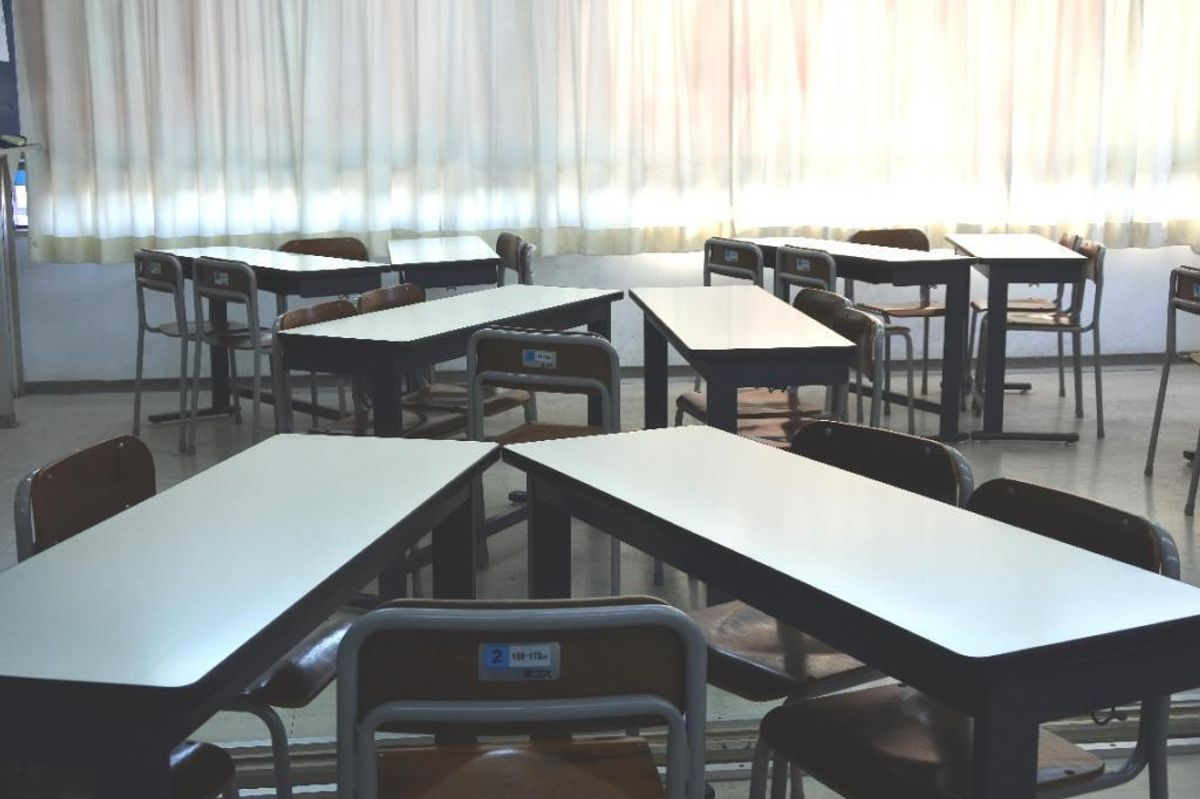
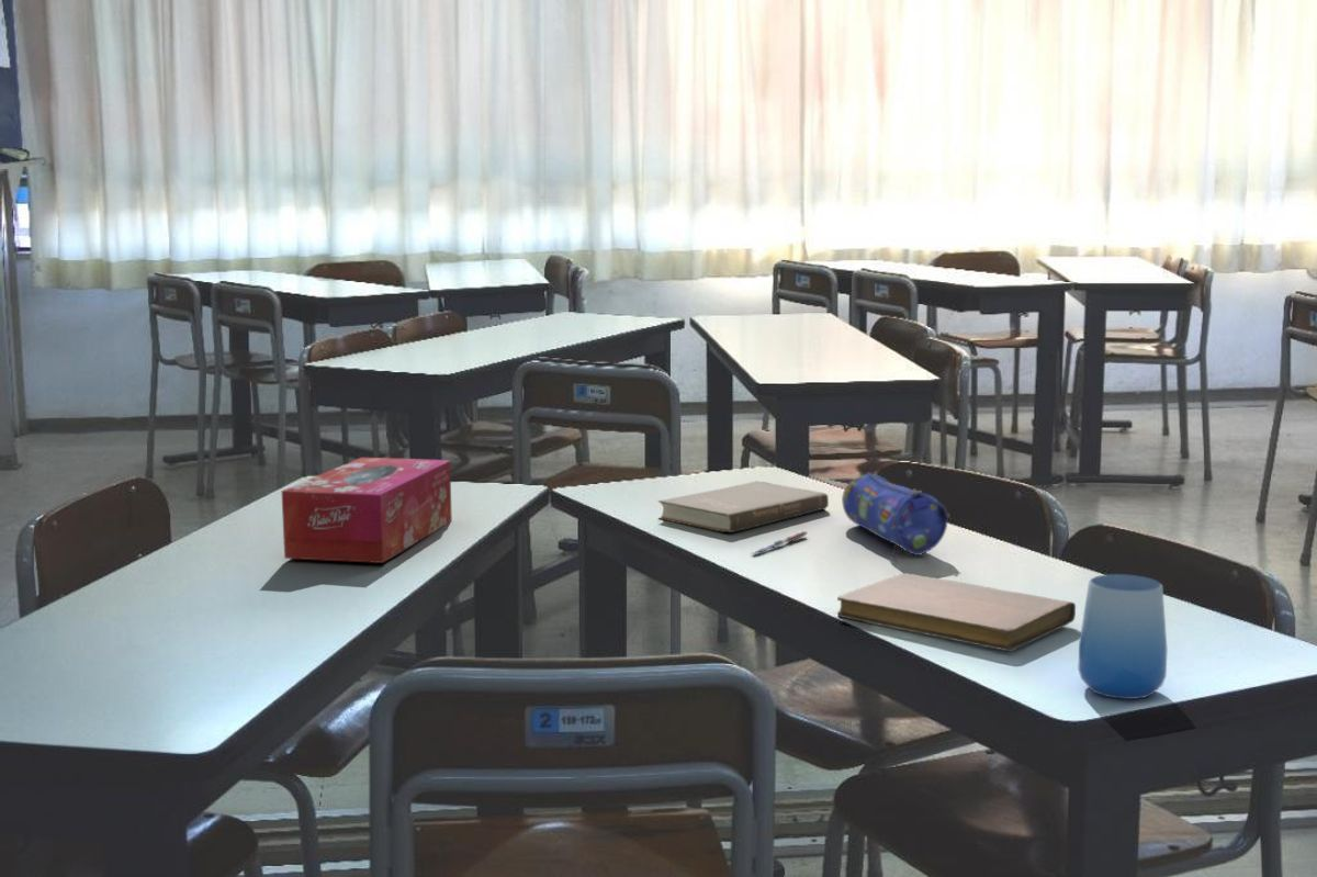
+ book (744, 506)
+ cup (1123, 636)
+ tissue box (371, 506)
+ notebook (954, 608)
+ pen (779, 541)
+ pencil case (893, 510)
